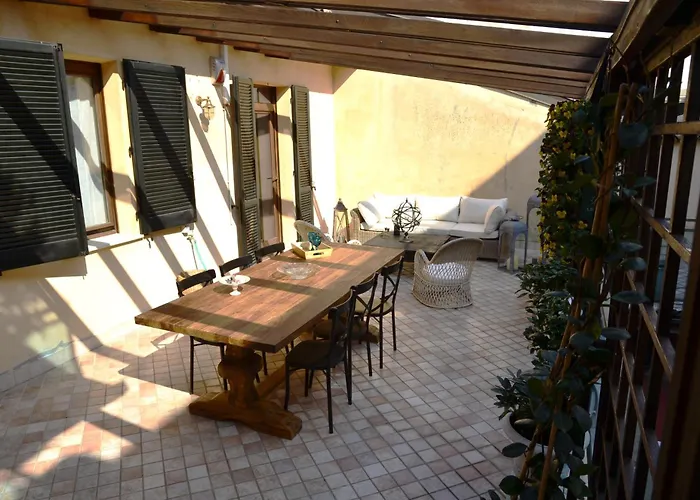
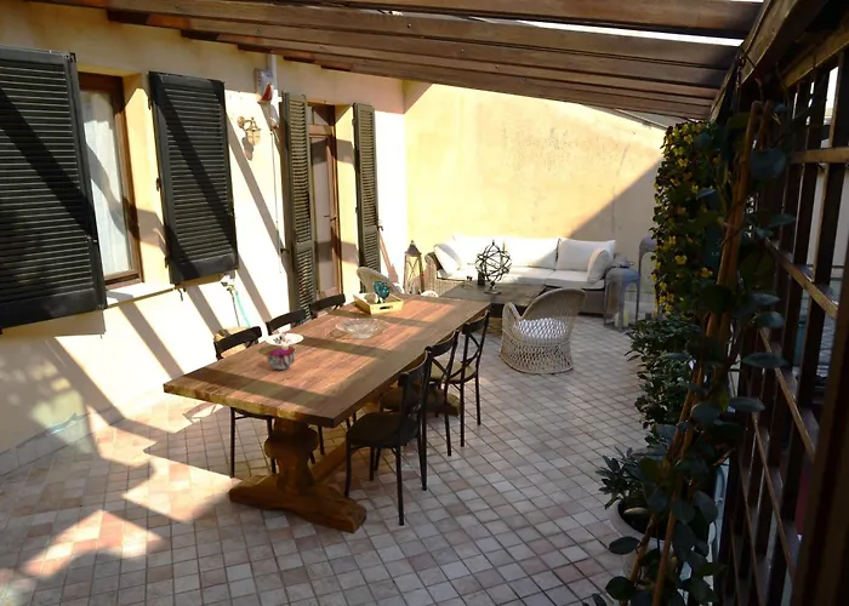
+ decorative bowl (281, 360)
